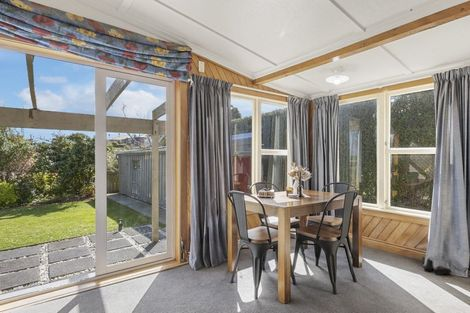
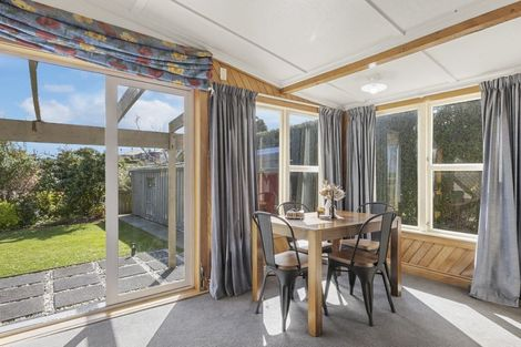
- boots (437, 266)
